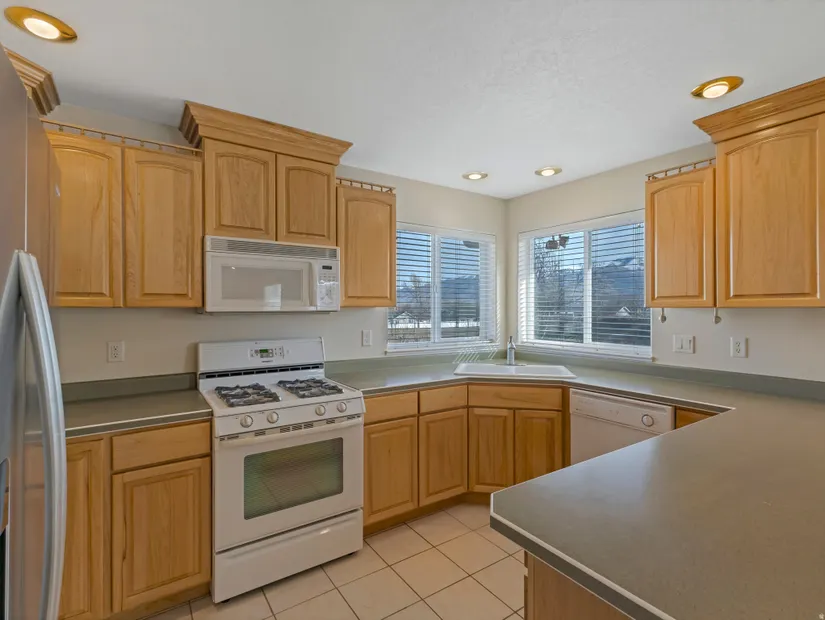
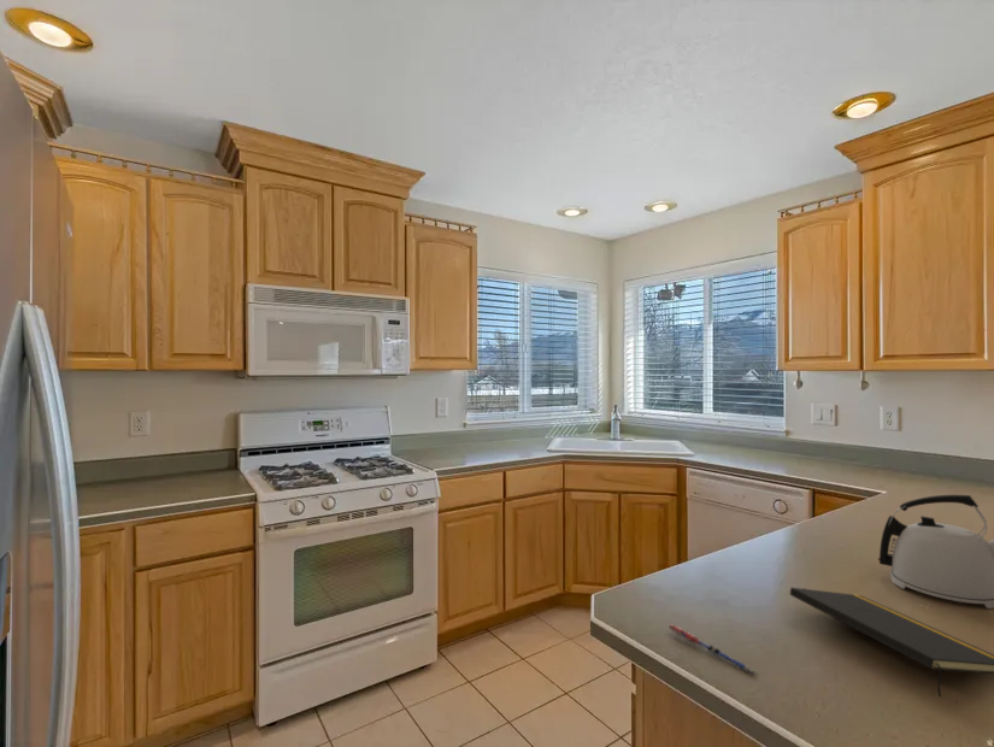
+ kettle (947, 541)
+ pen (708, 646)
+ notepad (890, 625)
